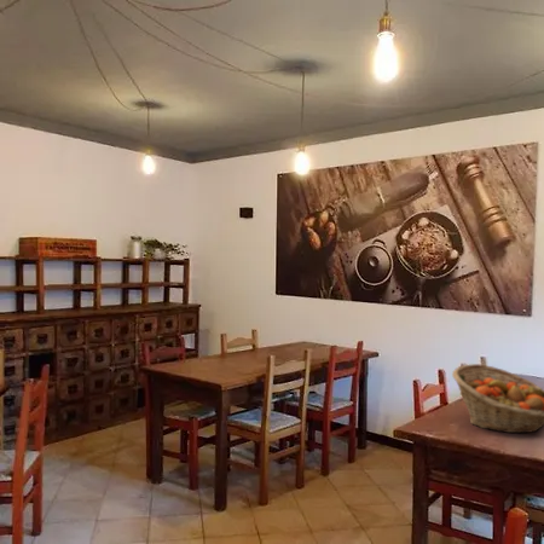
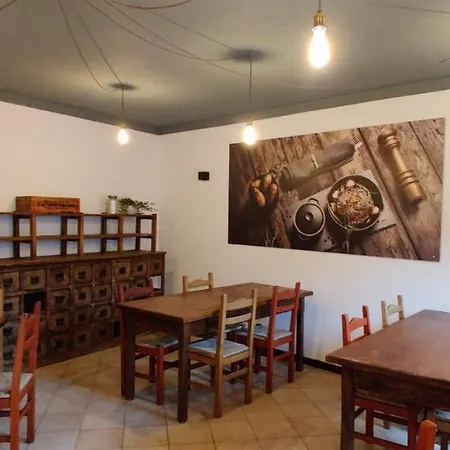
- fruit basket (502, 397)
